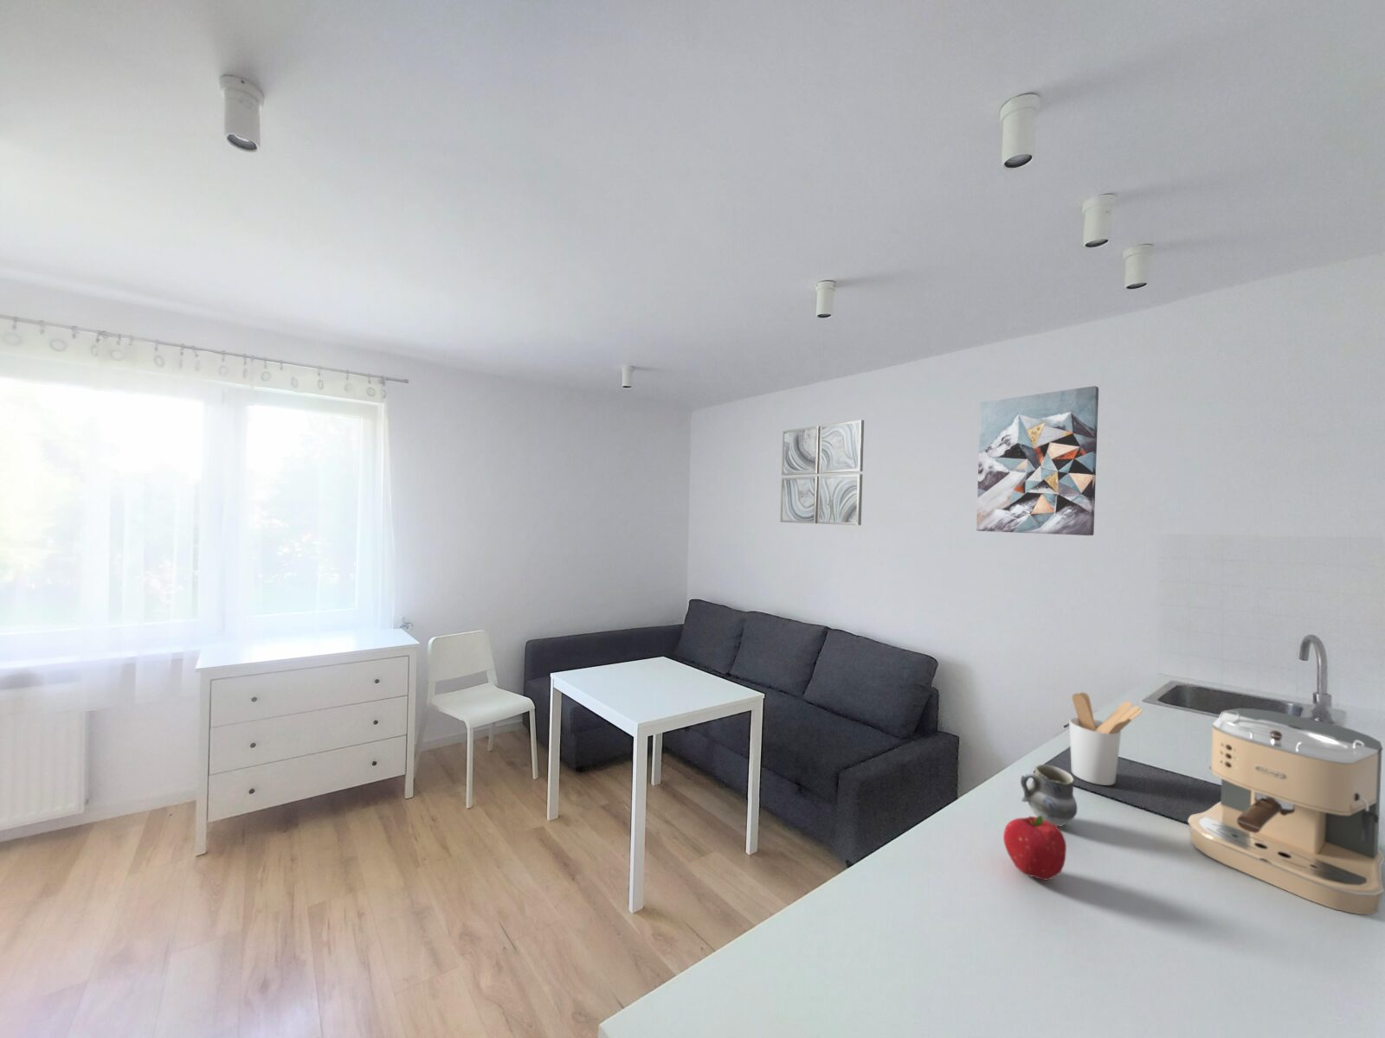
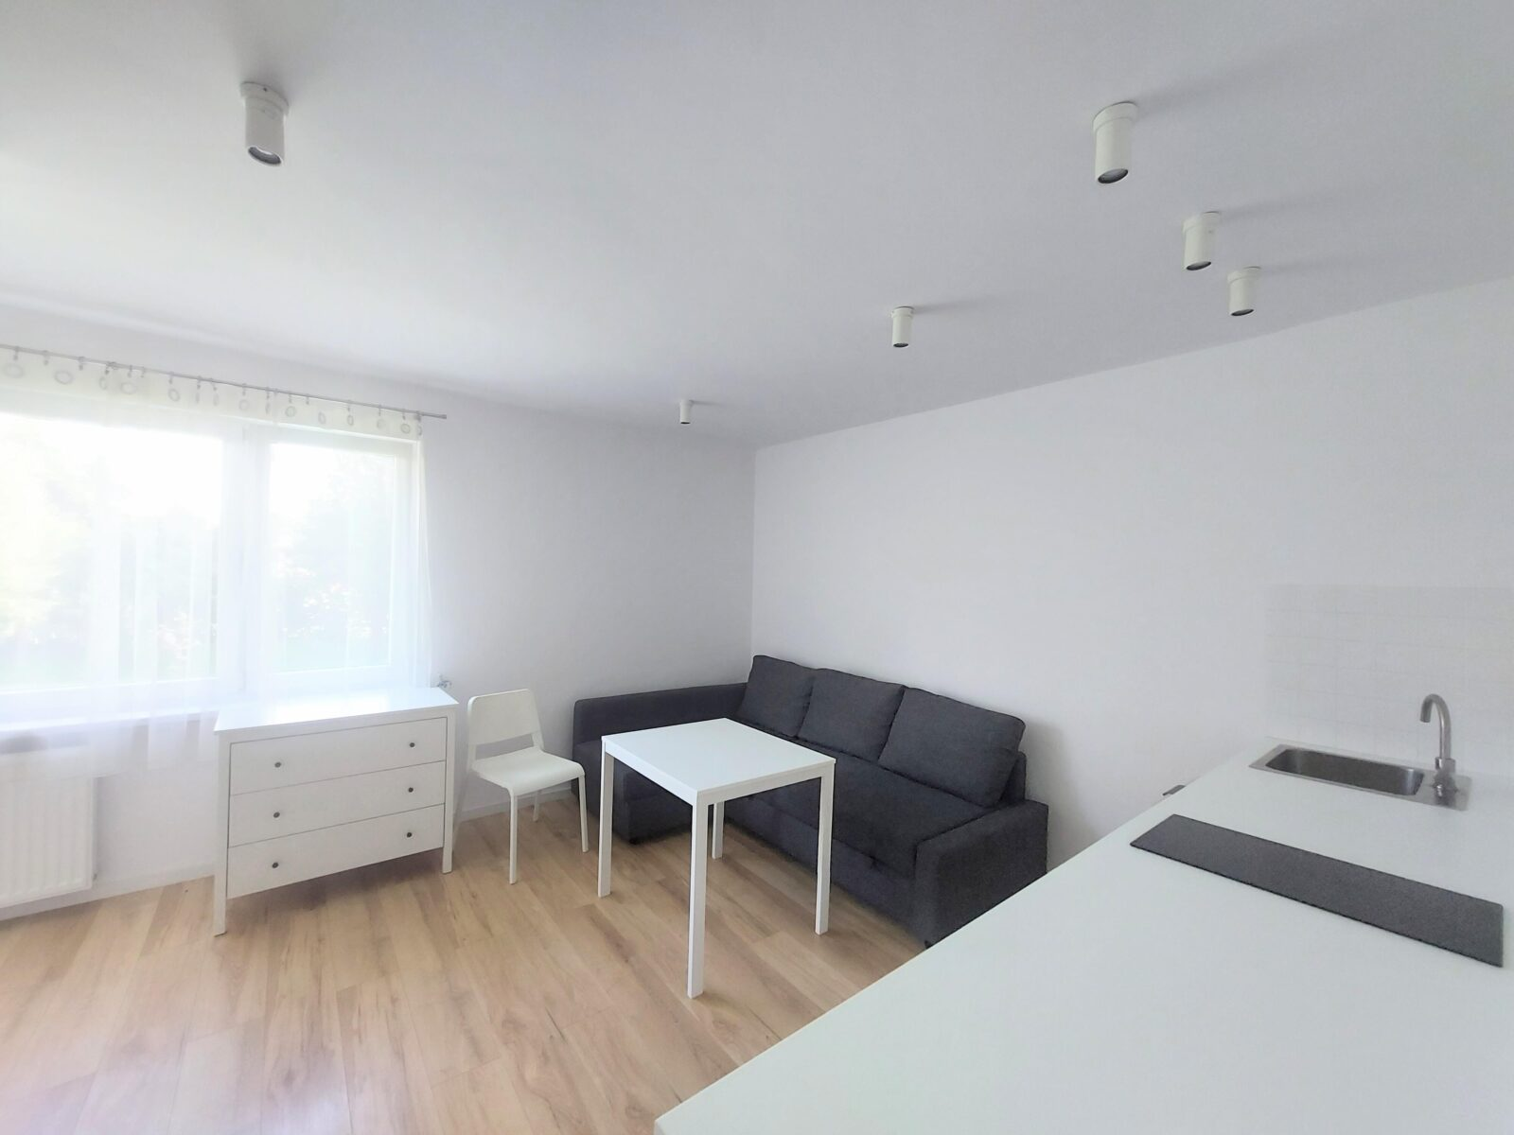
- wall art (1033, 463)
- coffee maker (1282, 795)
- wall art (819, 473)
- utensil holder (1106, 739)
- cup (1047, 795)
- fruit (1034, 844)
